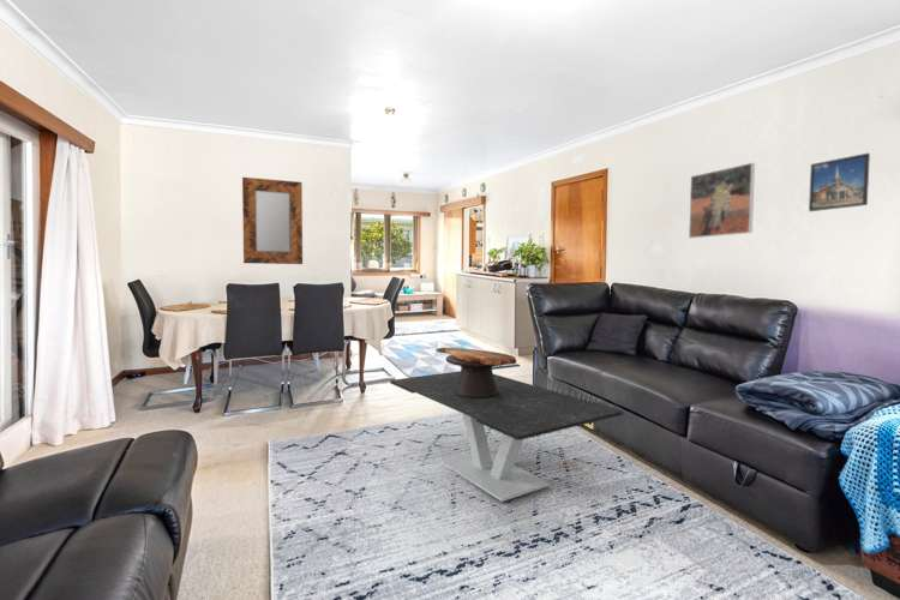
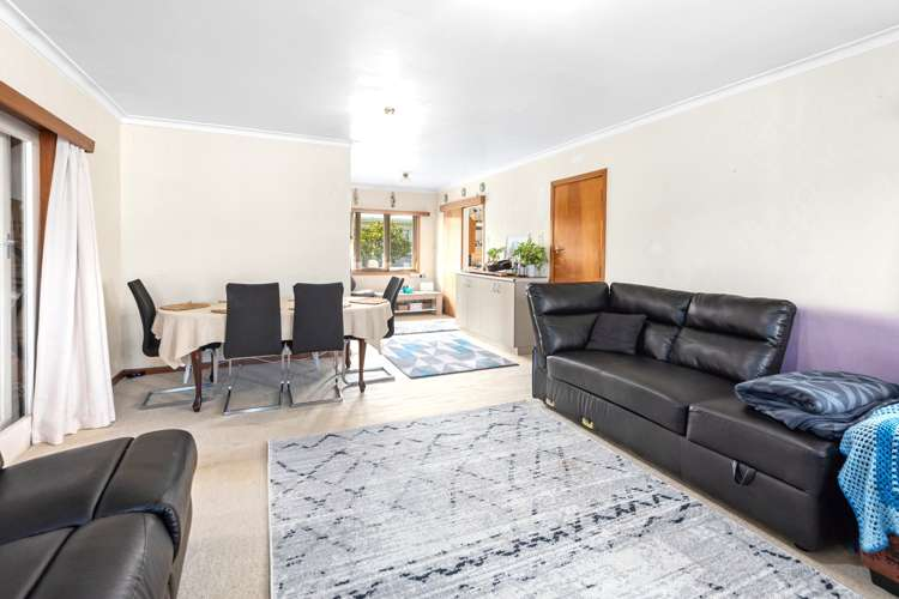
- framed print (838, 184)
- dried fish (474, 372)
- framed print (719, 203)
- home mirror (272, 222)
- coffee table (493, 428)
